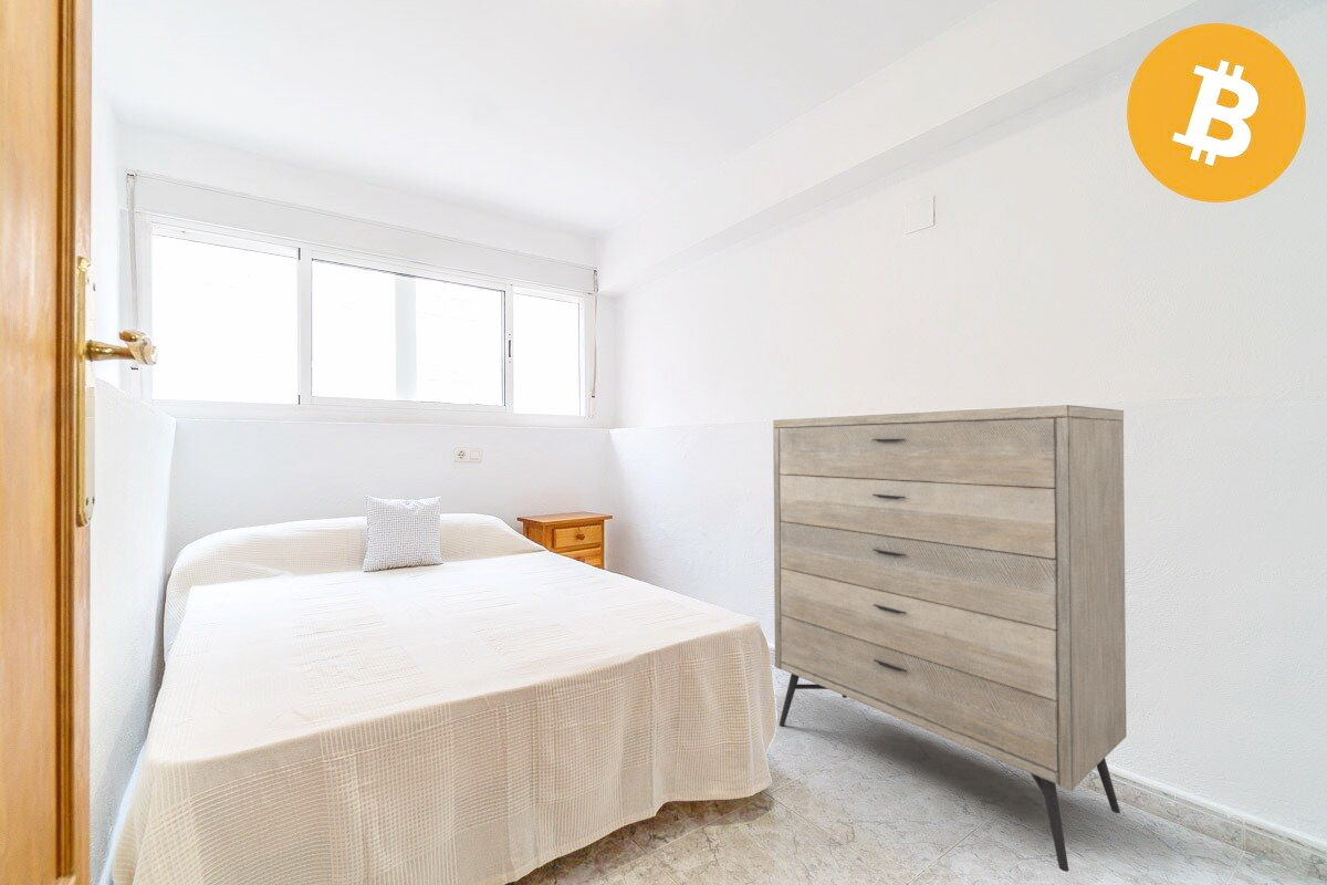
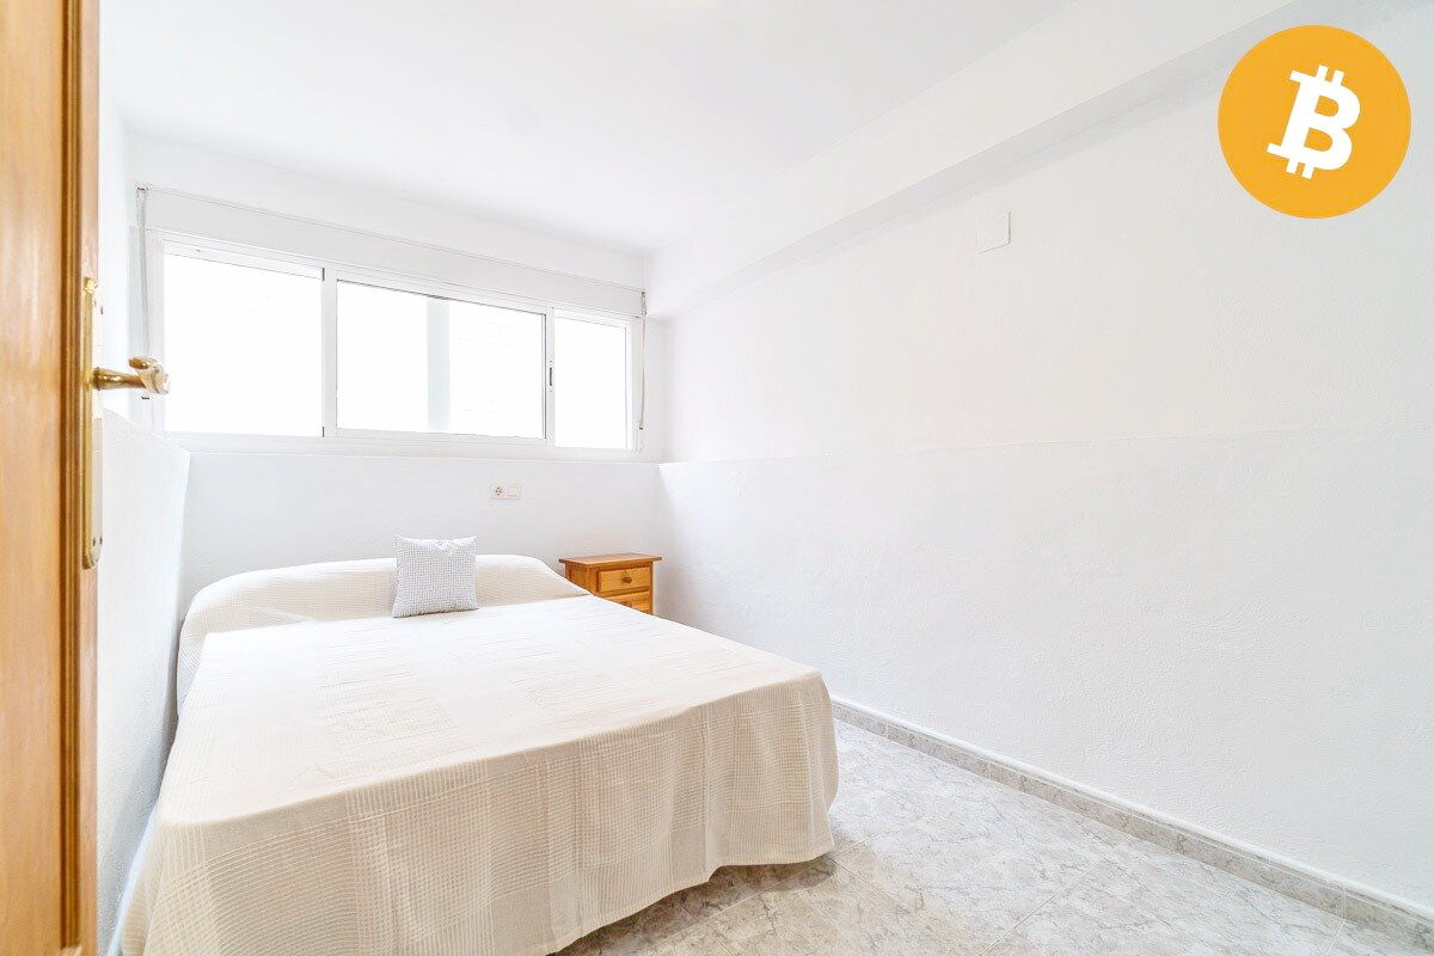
- dresser (924, 589)
